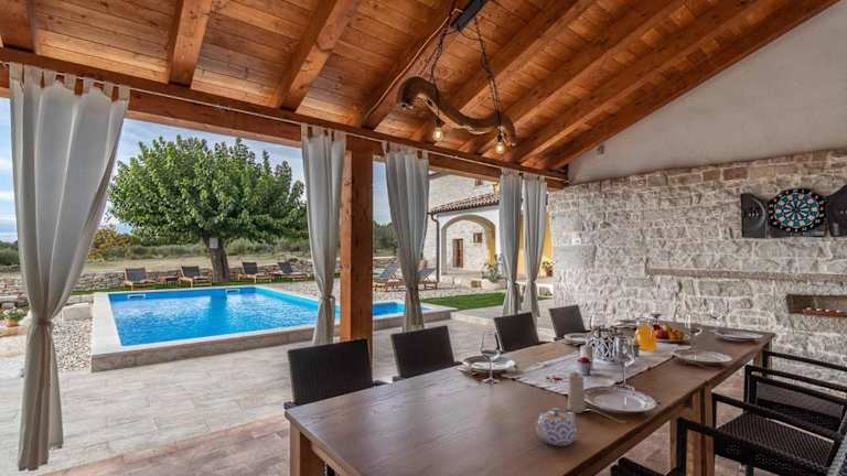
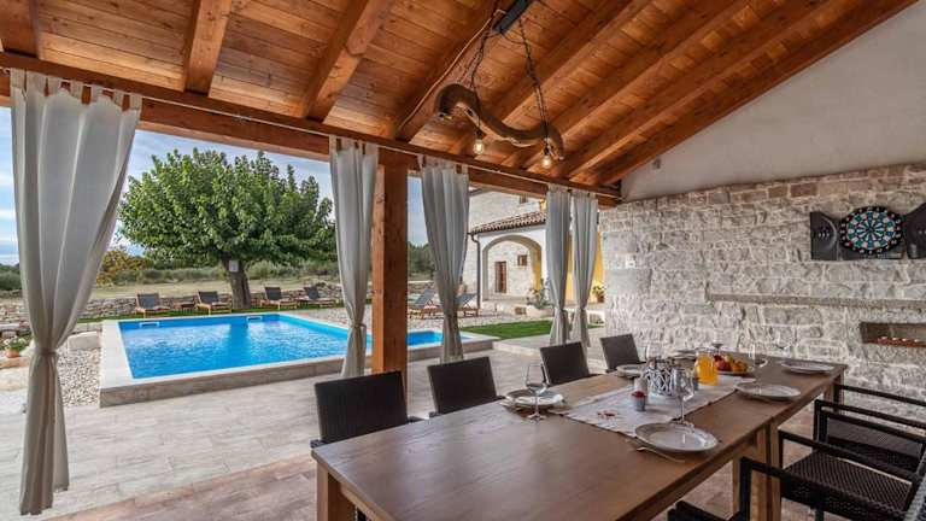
- teapot (555, 424)
- candle (576, 390)
